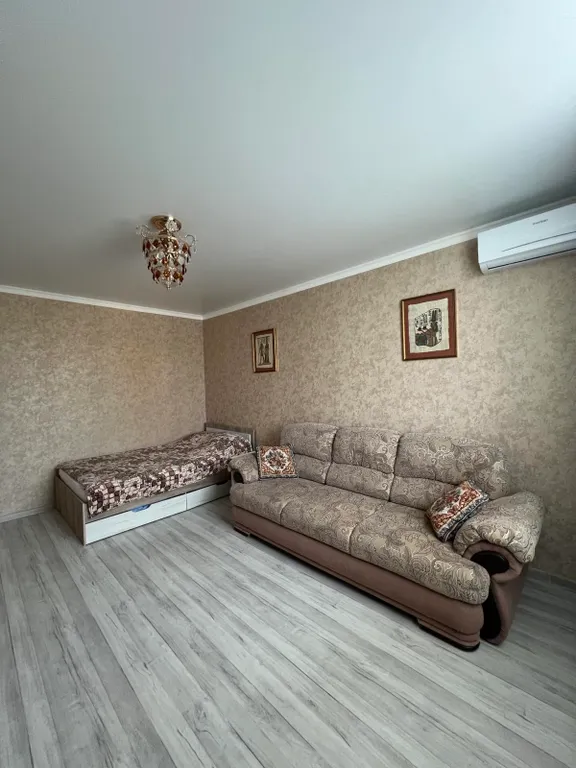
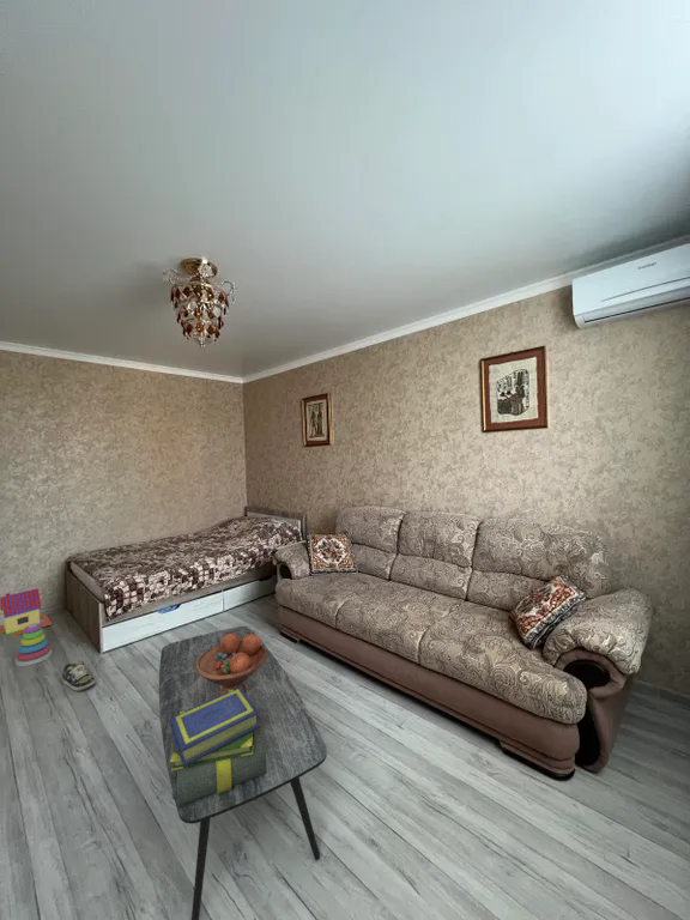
+ shoe (78, 674)
+ stacking toy (32, 641)
+ fruit bowl (231, 667)
+ toy house (23, 609)
+ stack of books (217, 742)
+ coffee table (258, 720)
